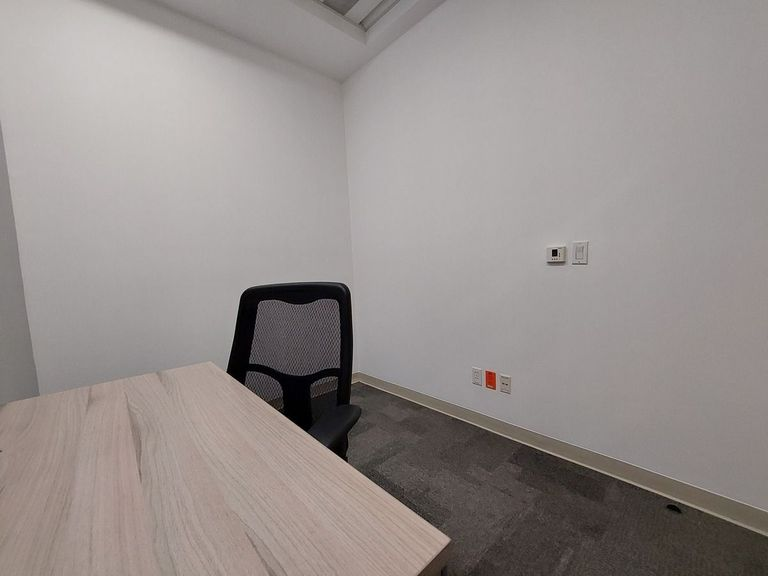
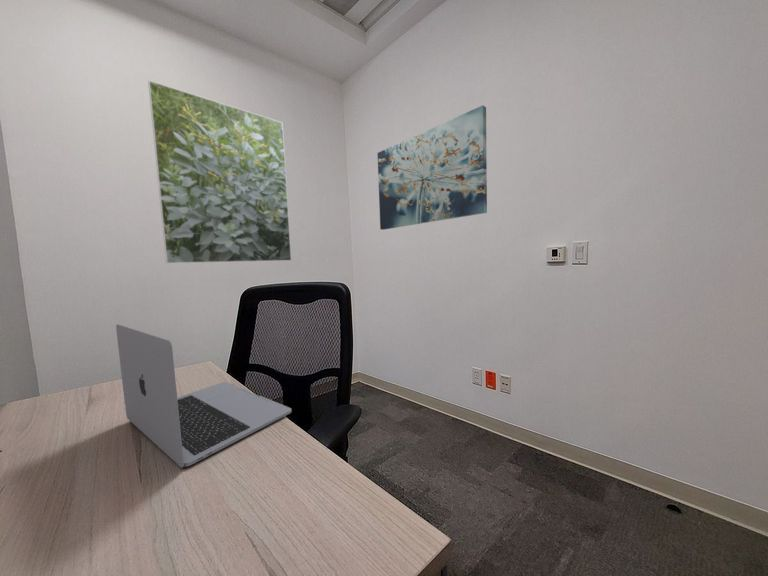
+ wall art (424, 178)
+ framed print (230, 185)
+ laptop (210, 386)
